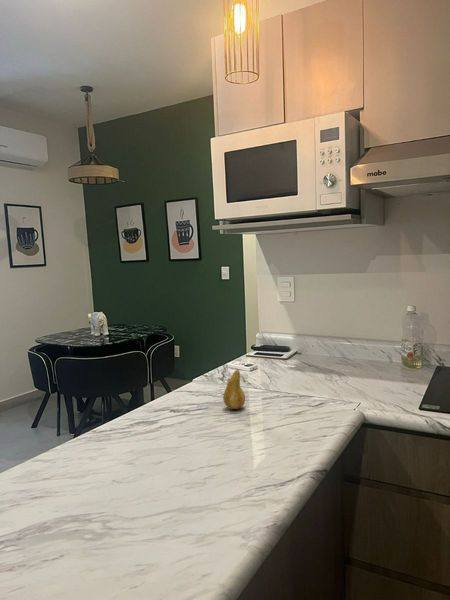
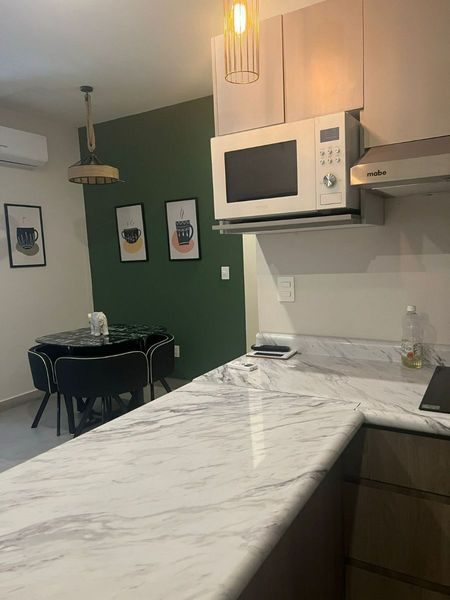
- fruit (233, 389)
